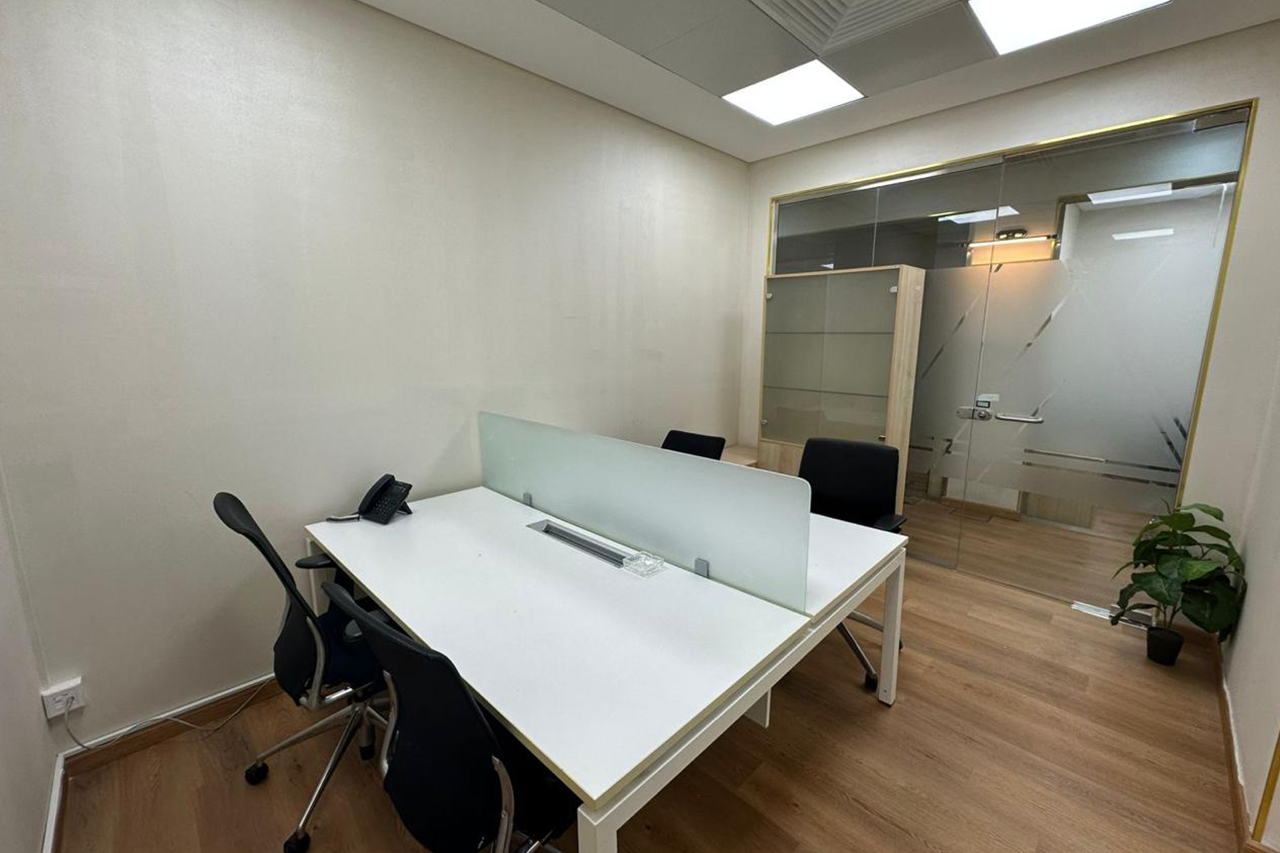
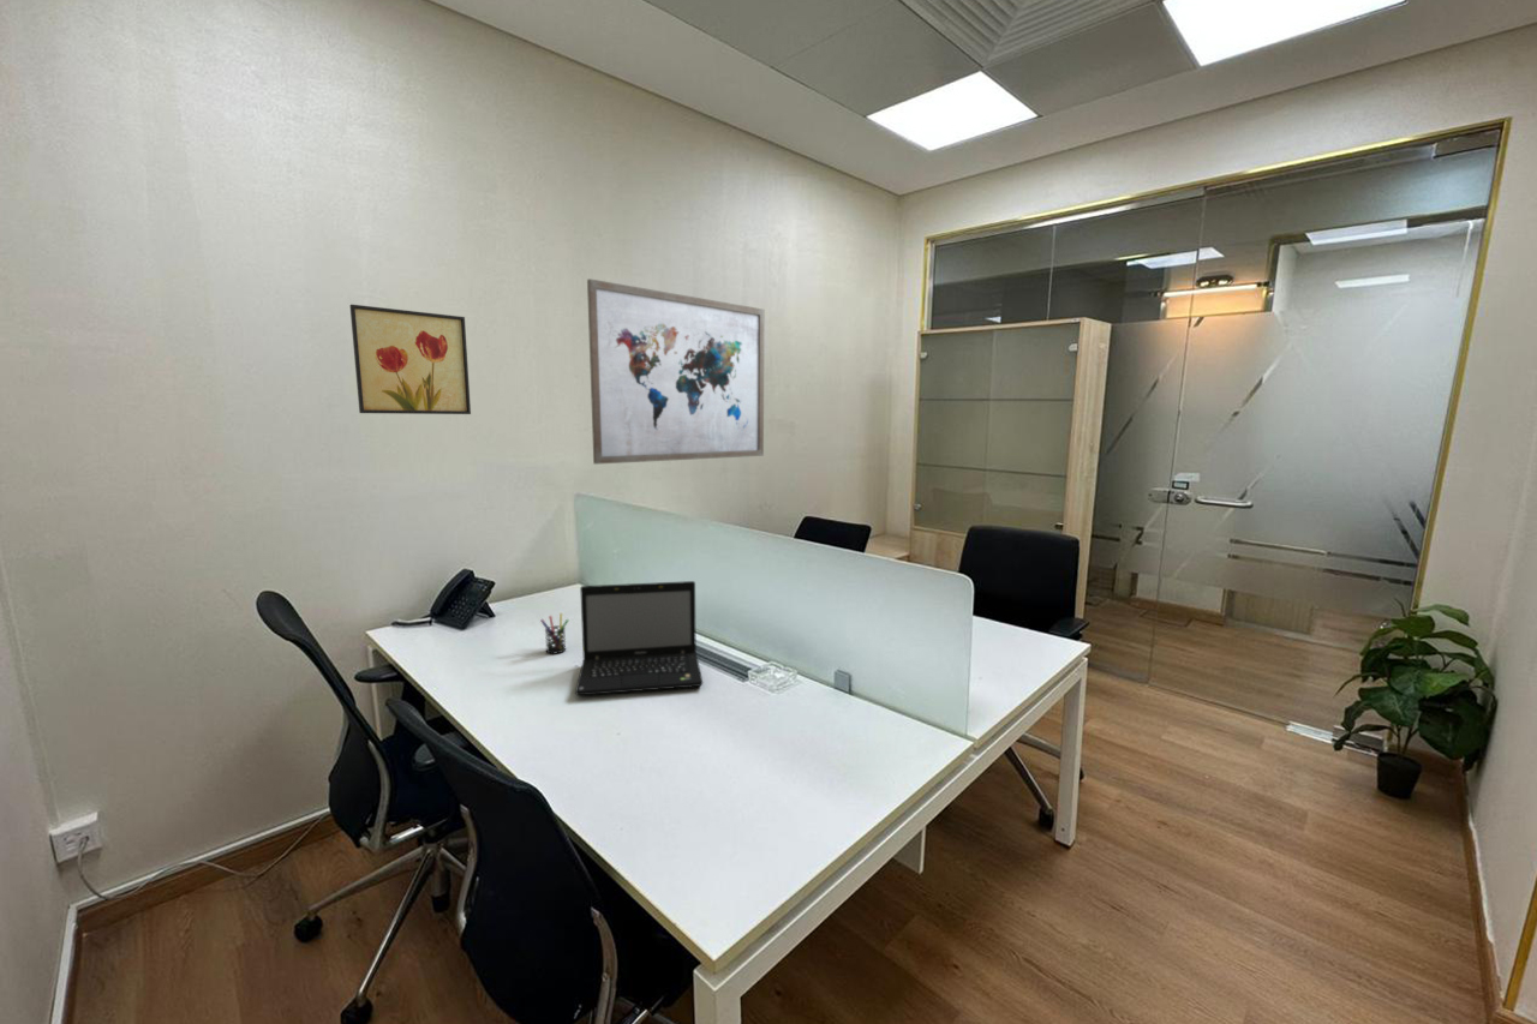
+ wall art (687, 378)
+ laptop (639, 635)
+ wall art (413, 363)
+ pen holder (556, 631)
